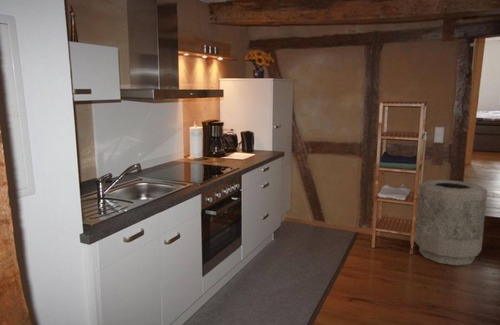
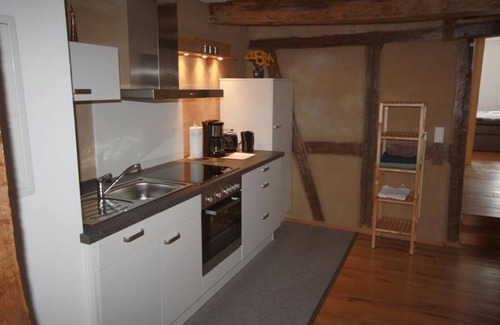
- trash can (449, 220)
